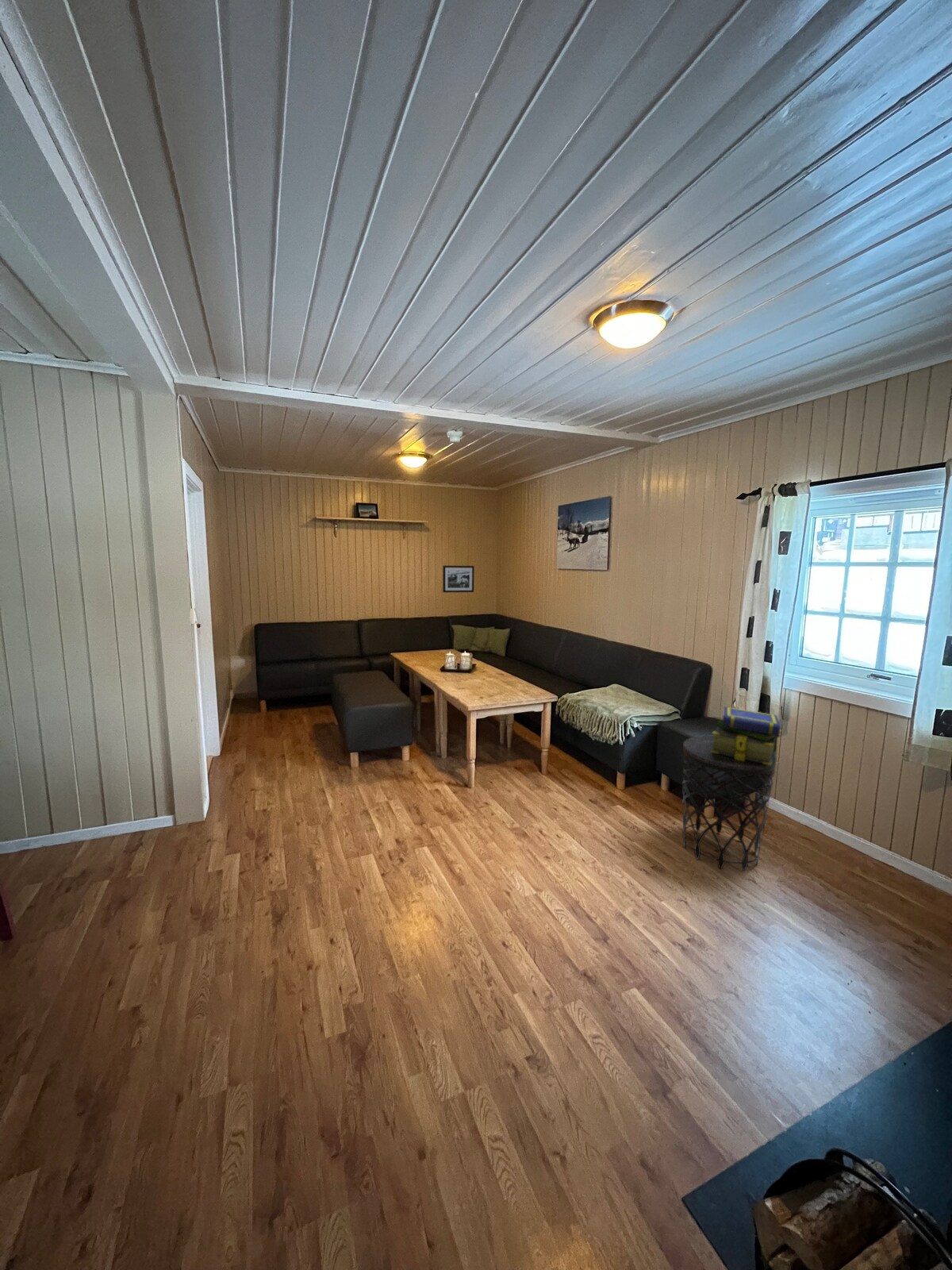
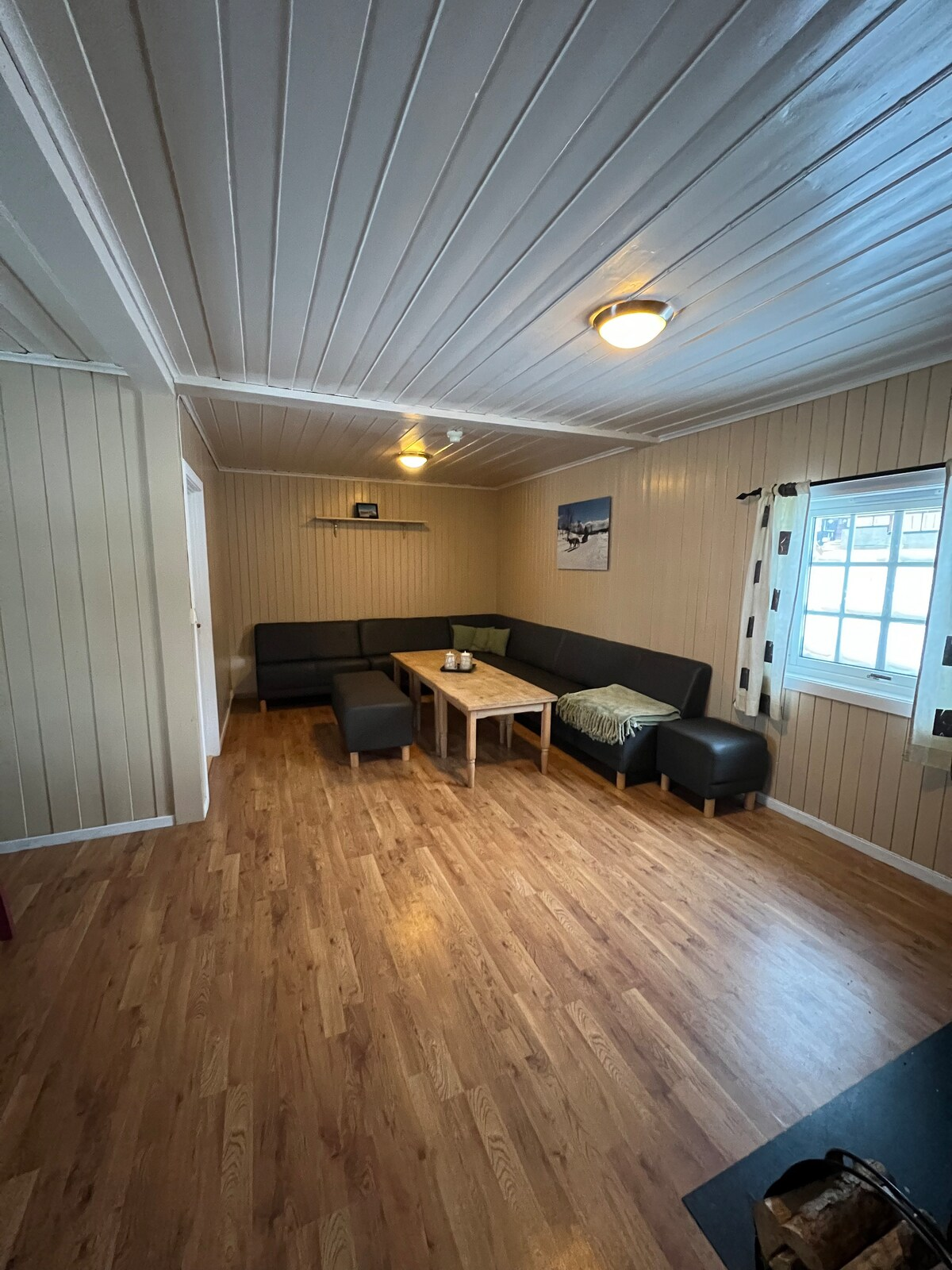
- side table (724, 800)
- picture frame (459, 579)
- stack of books (747, 733)
